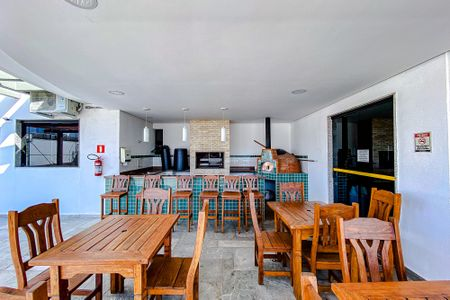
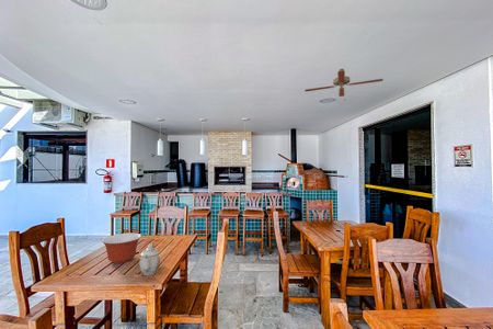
+ mixing bowl (122, 248)
+ teapot (149, 259)
+ ceiling fan (341, 84)
